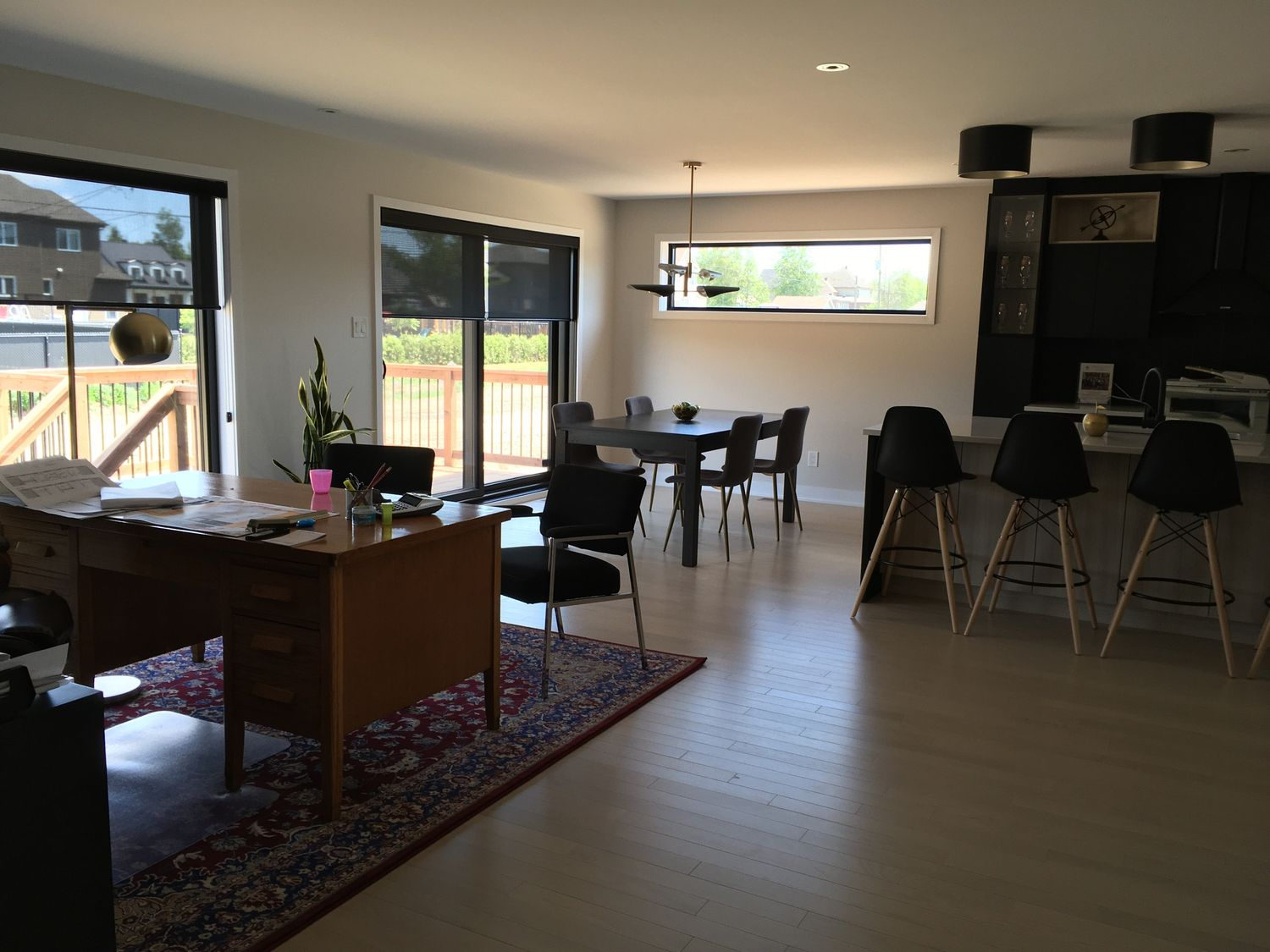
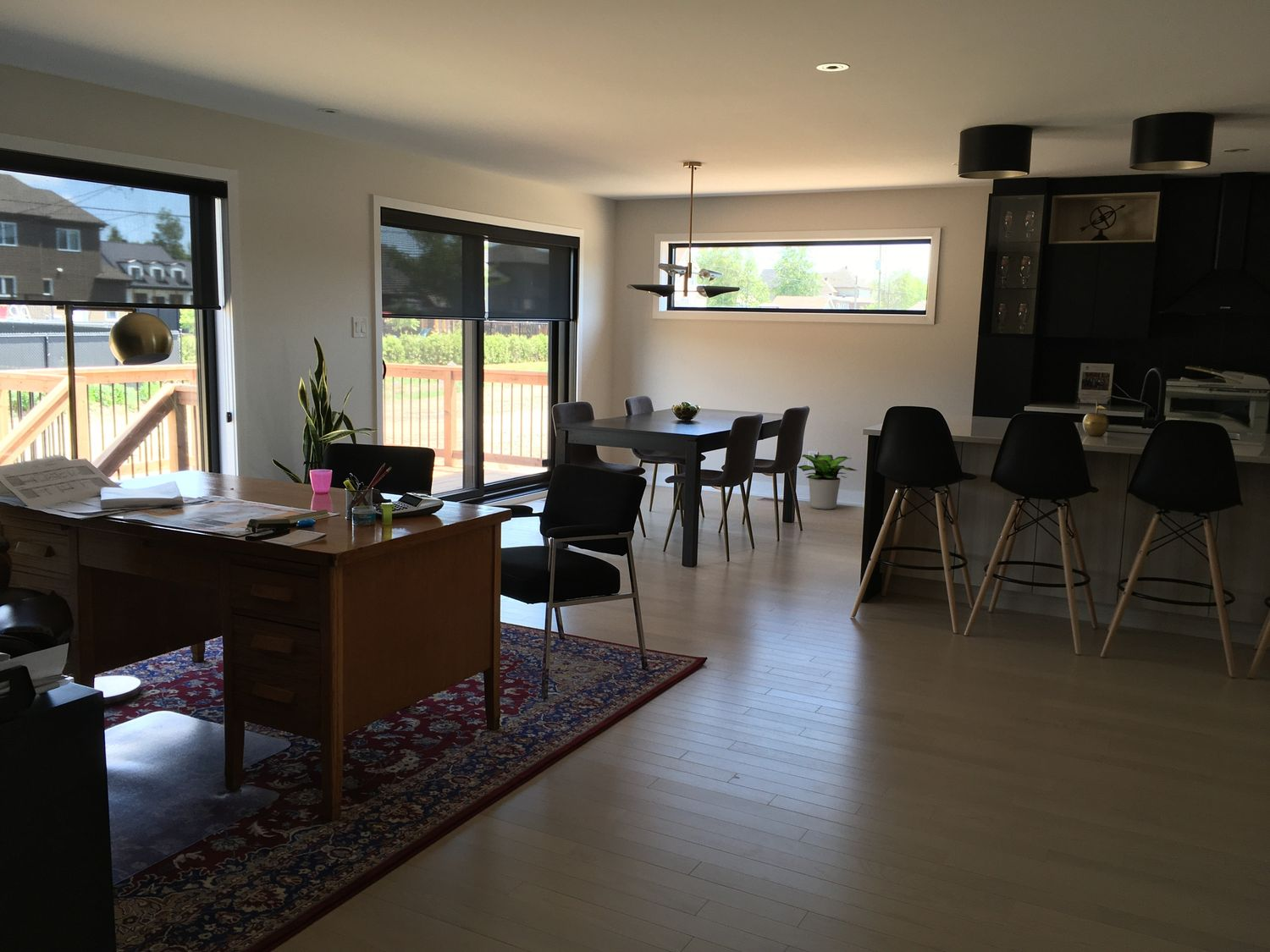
+ potted plant (827, 482)
